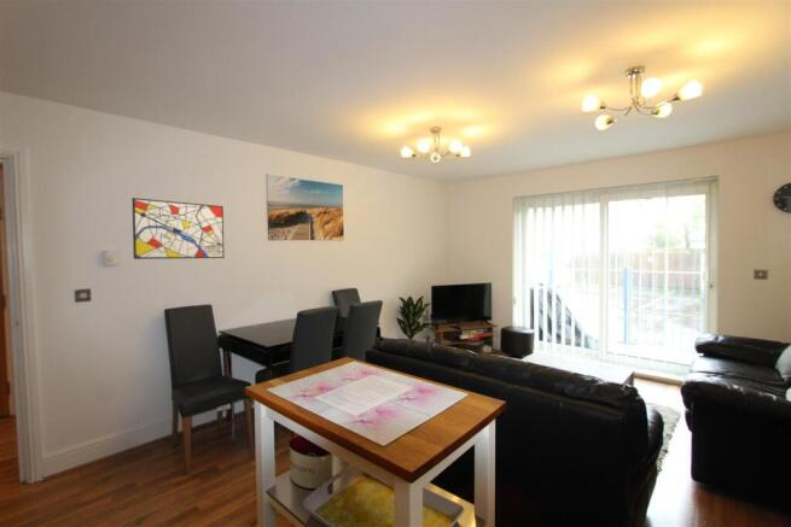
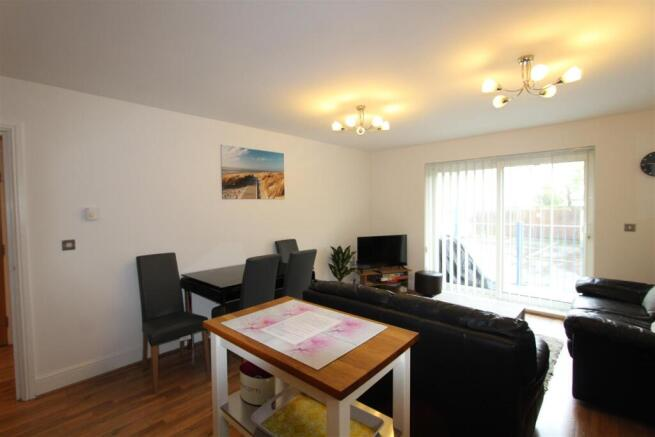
- wall art (181, 230)
